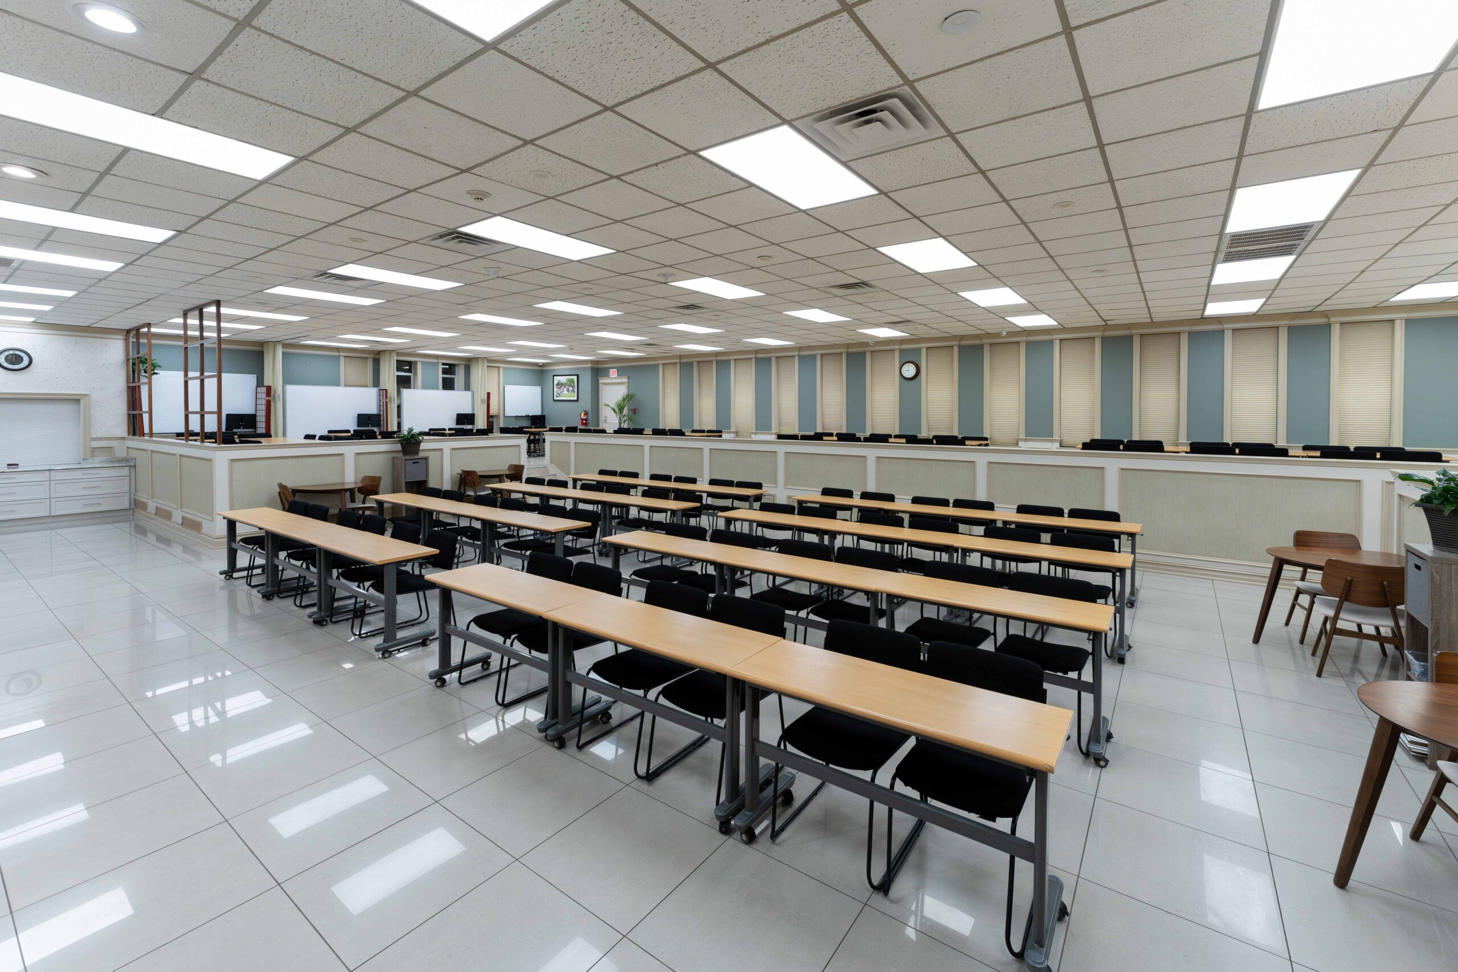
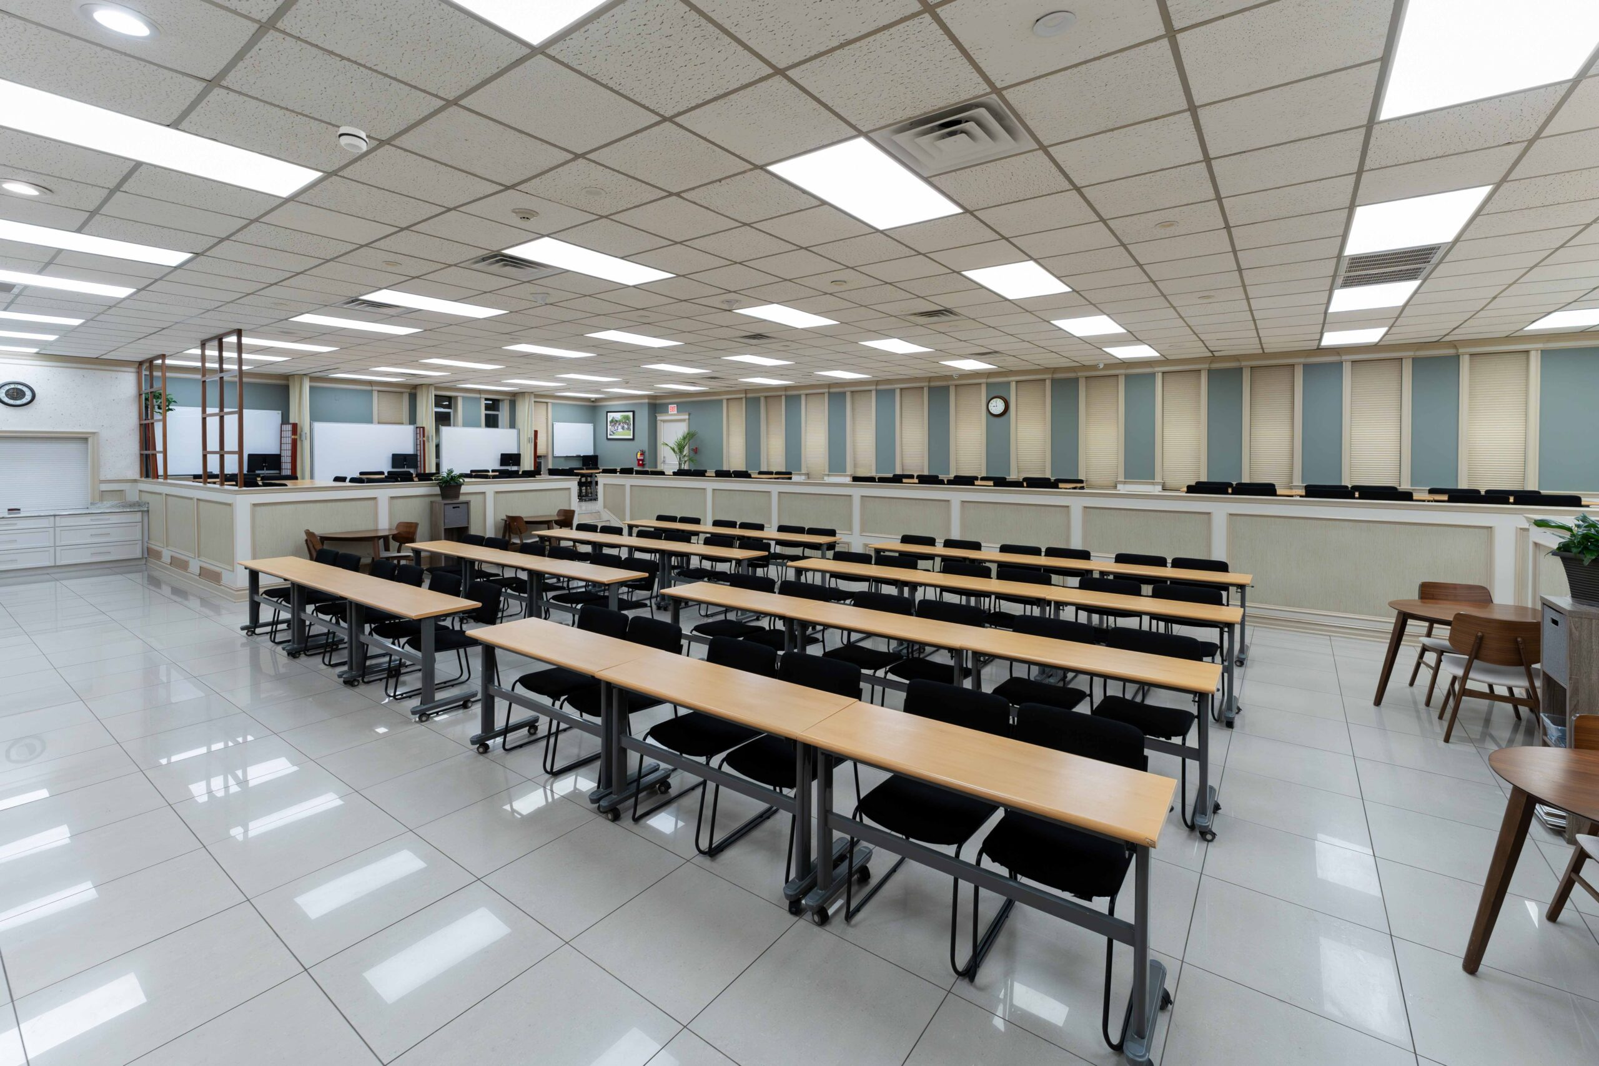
+ smoke detector (353, 140)
